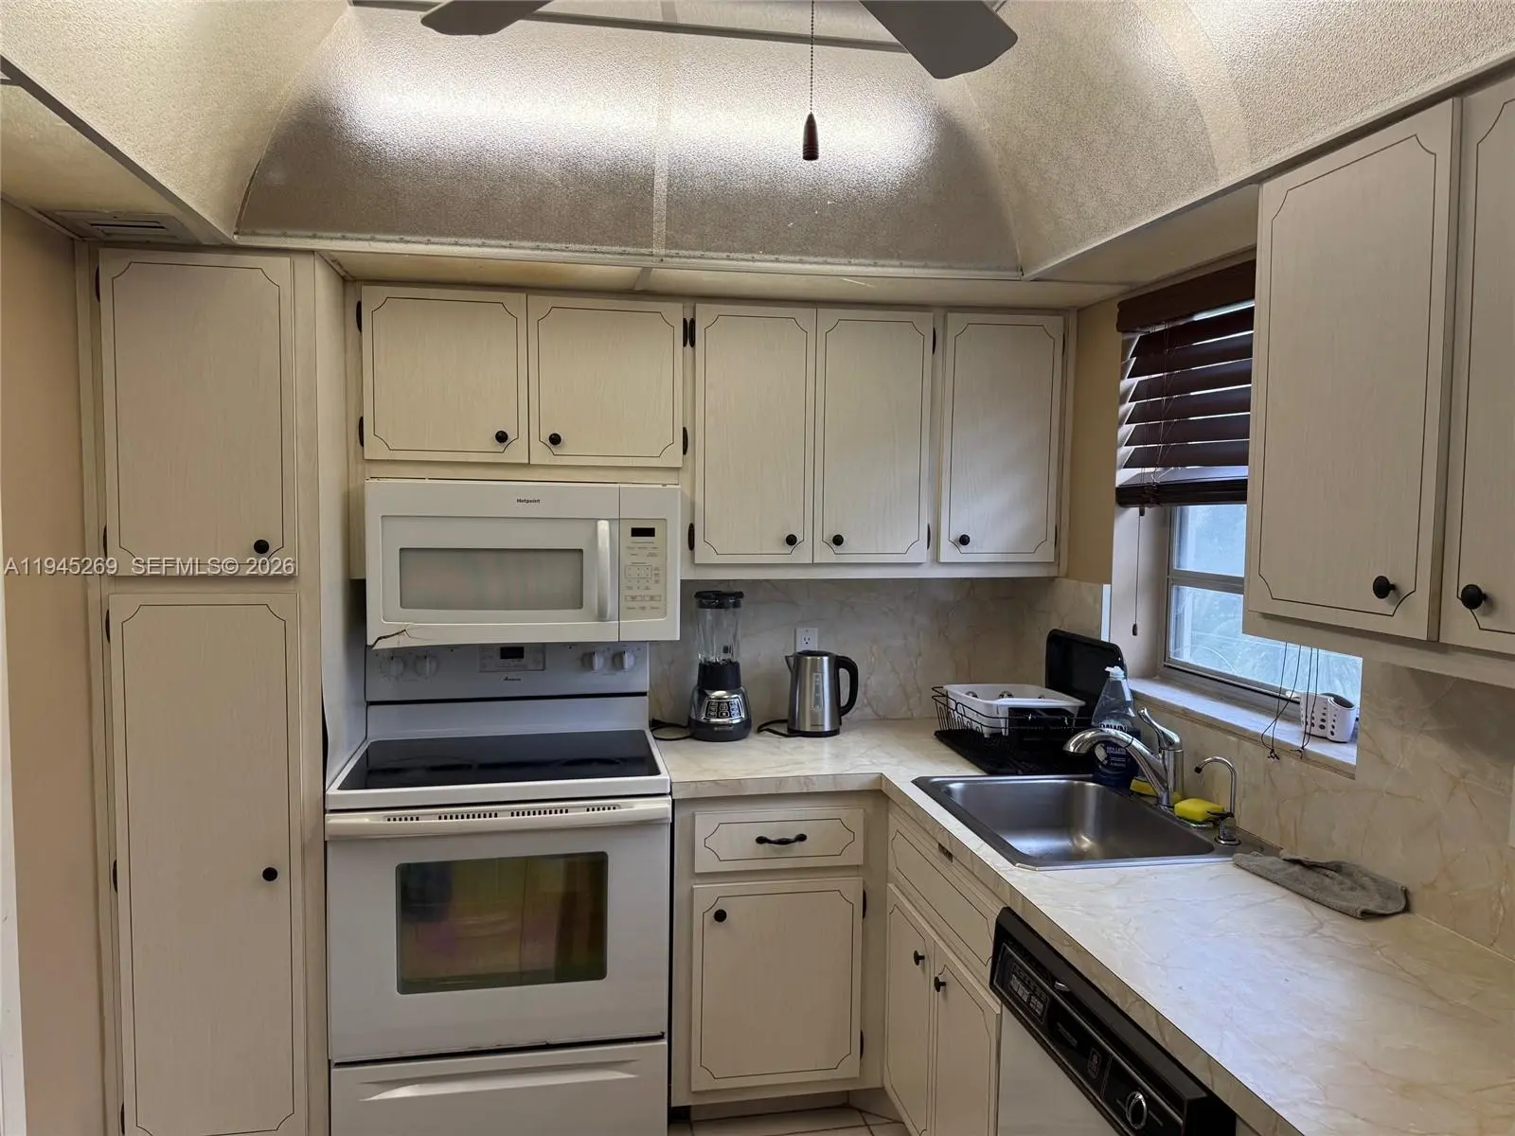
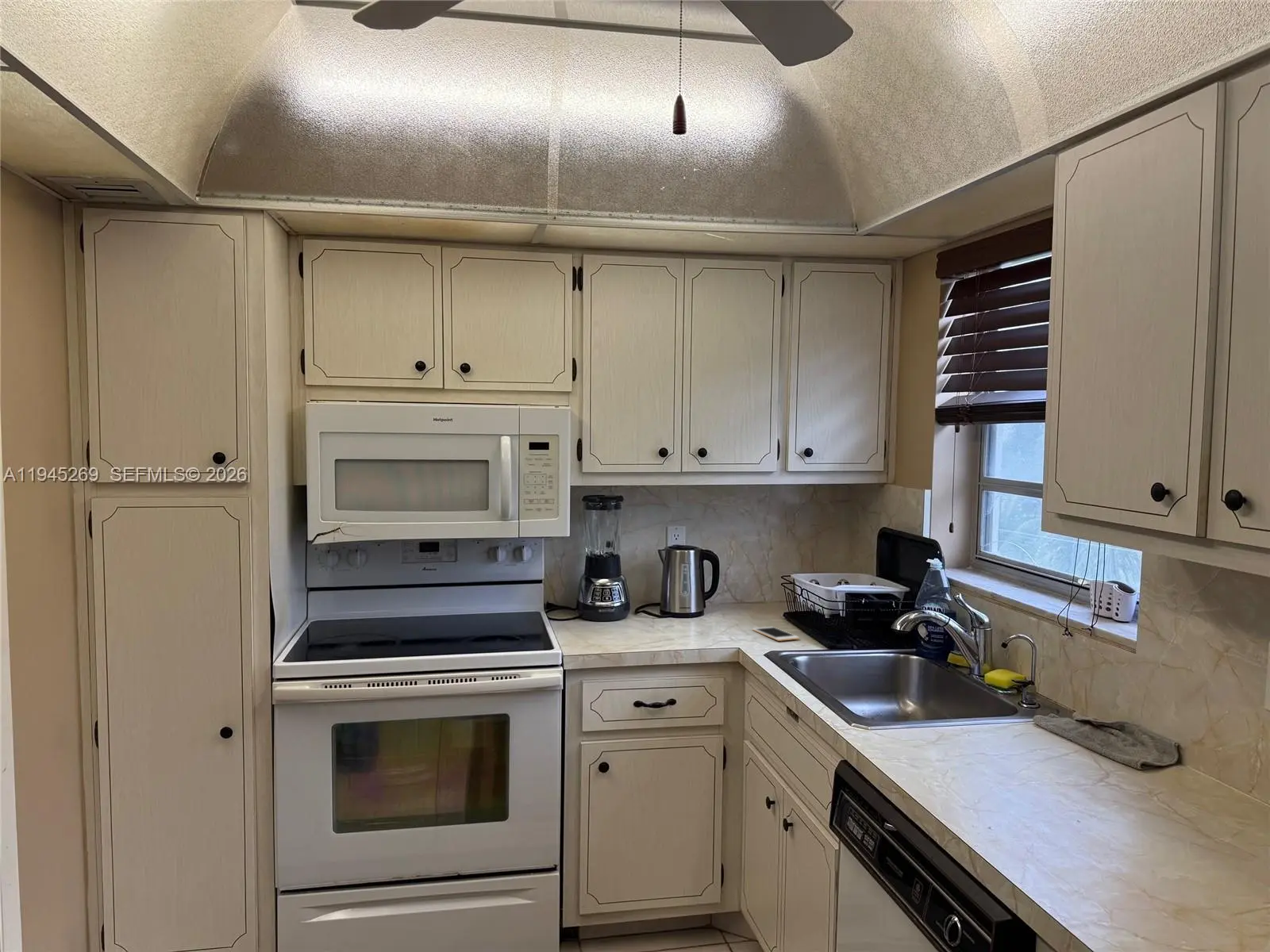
+ cell phone (775, 633)
